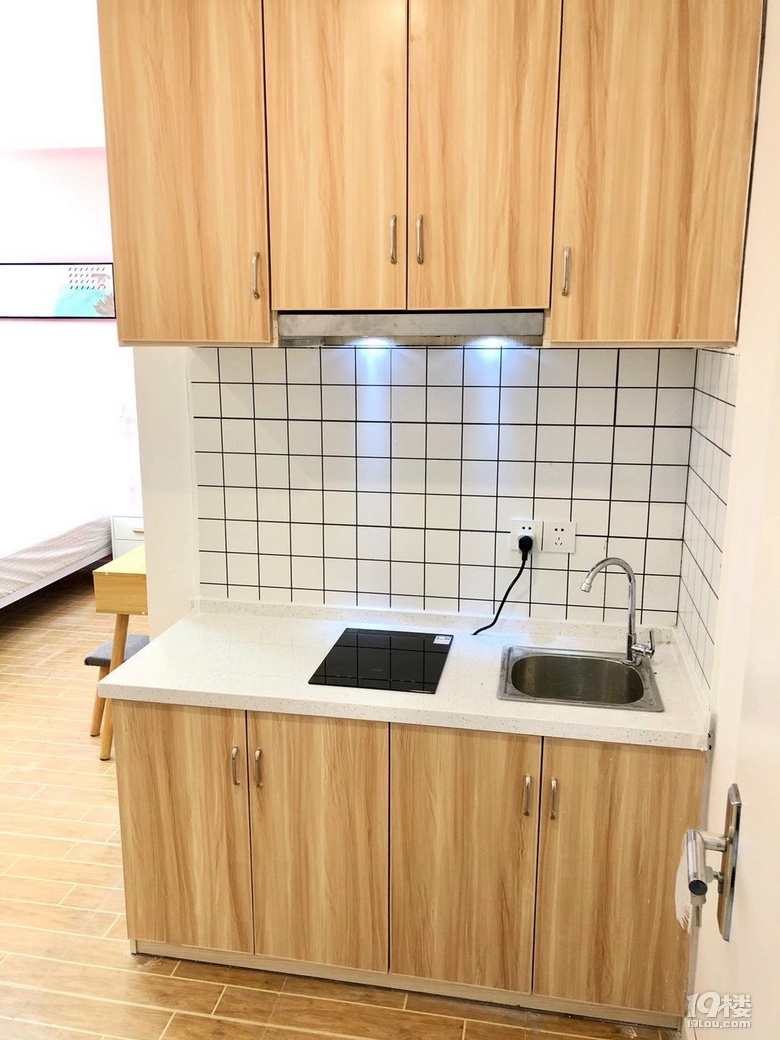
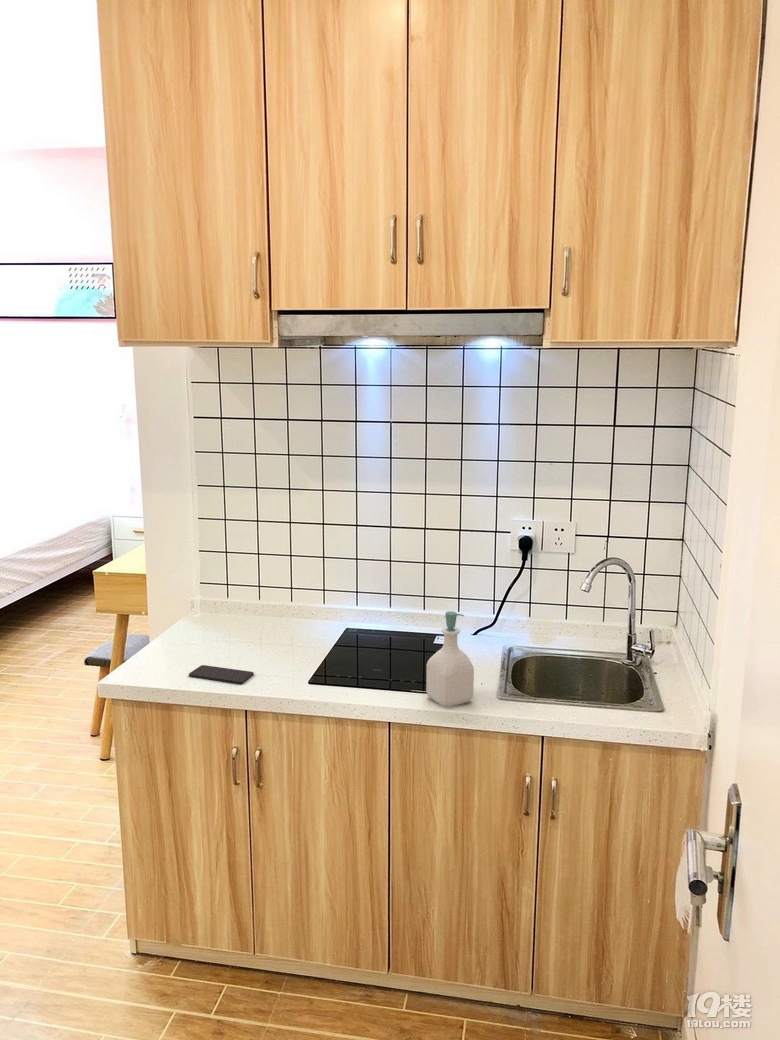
+ soap bottle (450, 656)
+ smartphone (221, 674)
